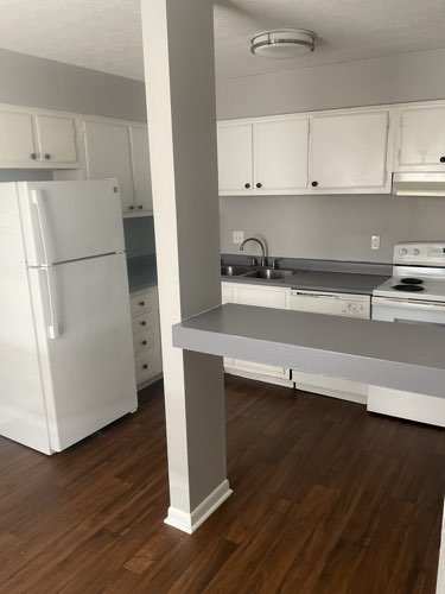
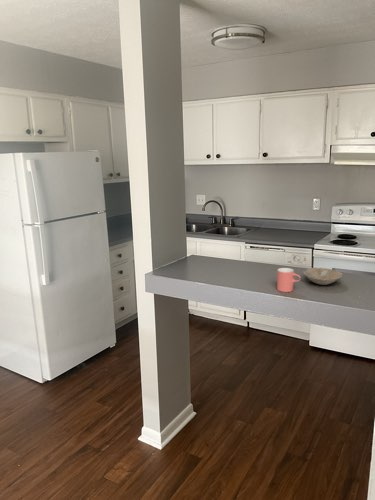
+ bowl (321, 277)
+ cup (288, 280)
